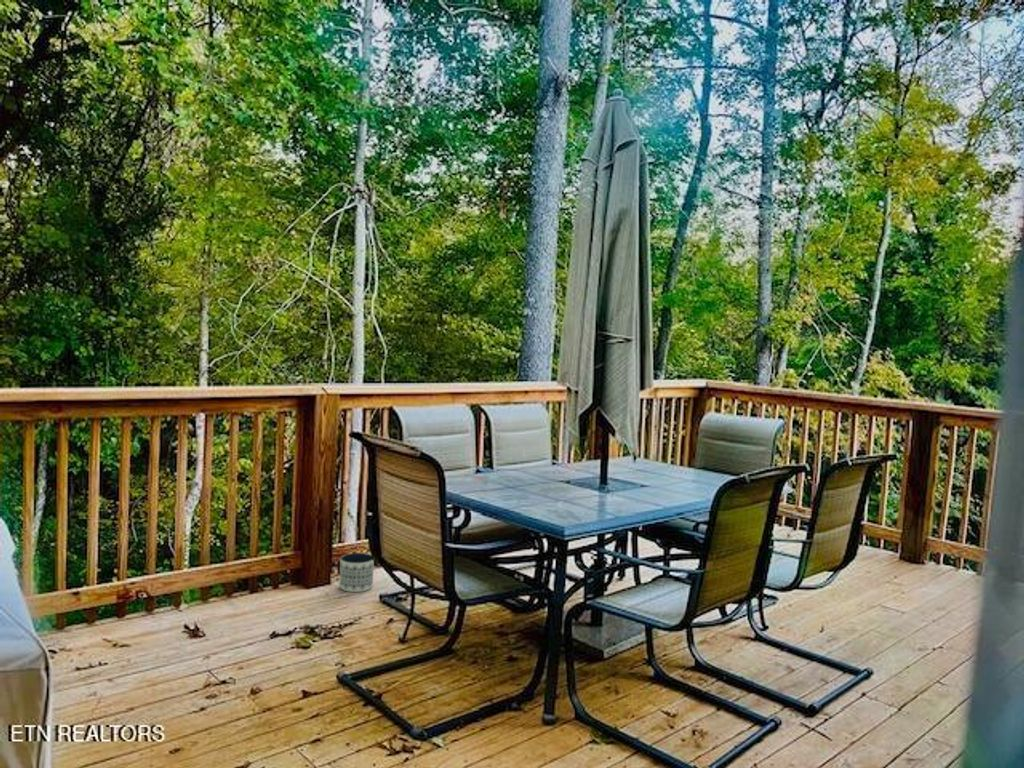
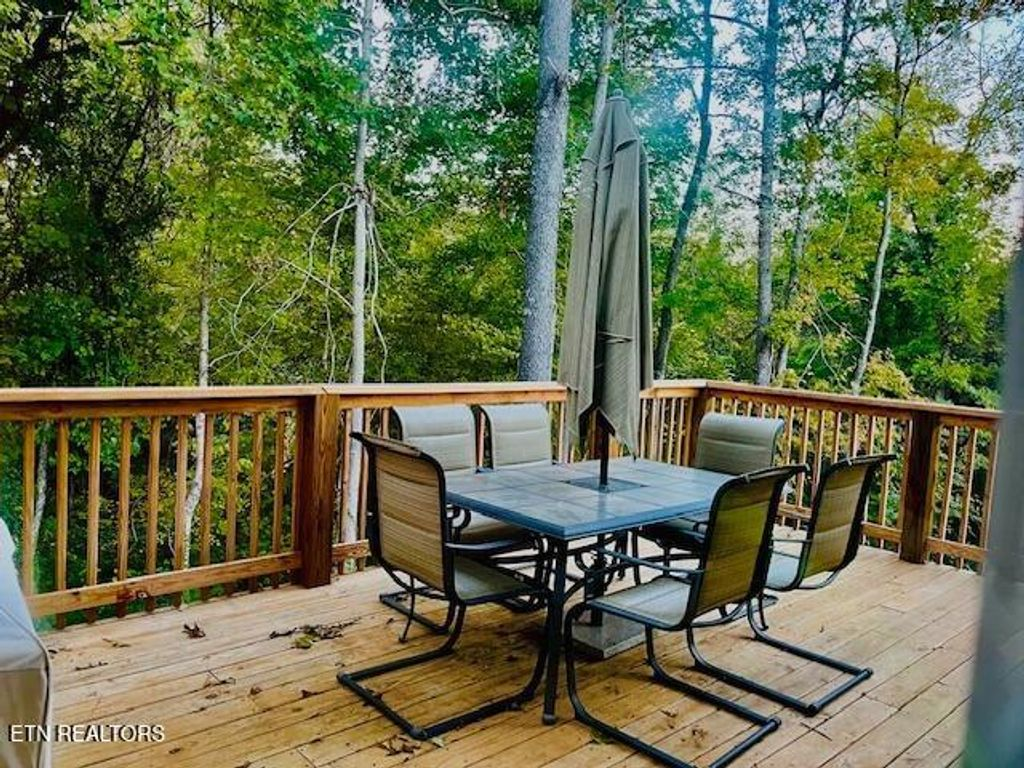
- planter (356, 572)
